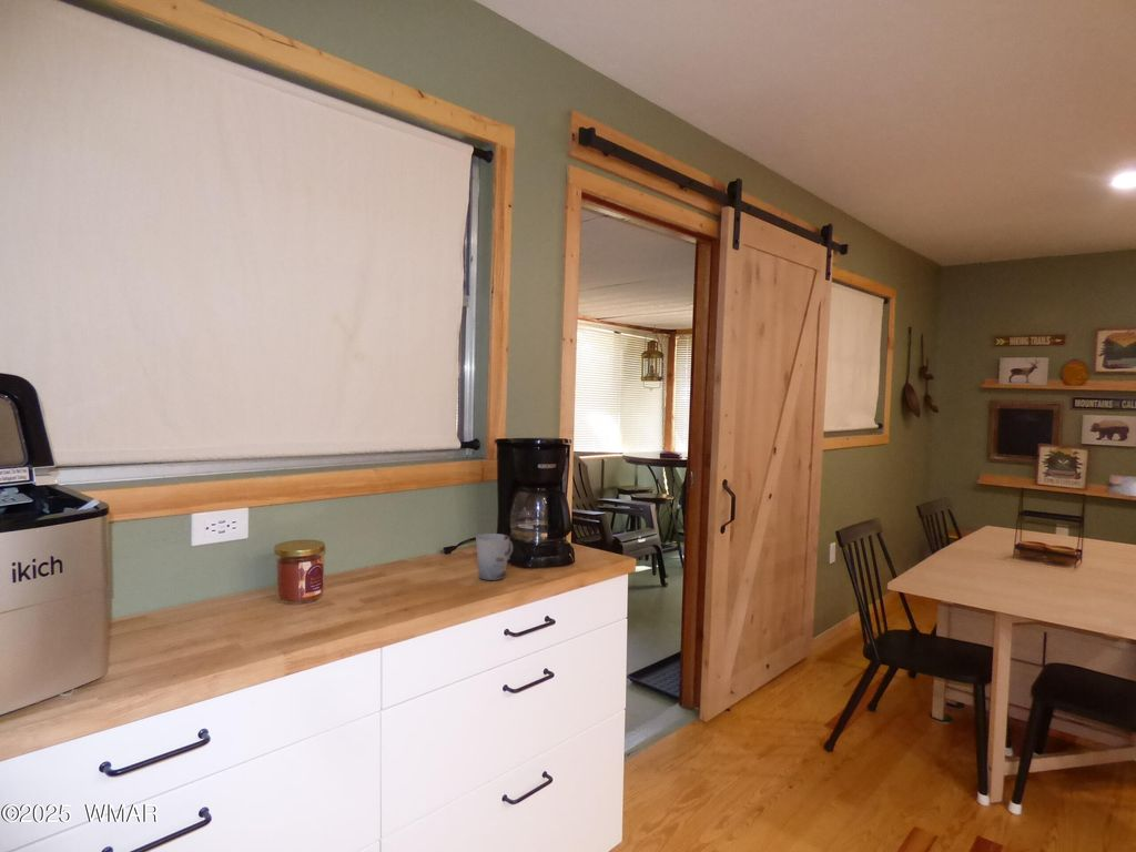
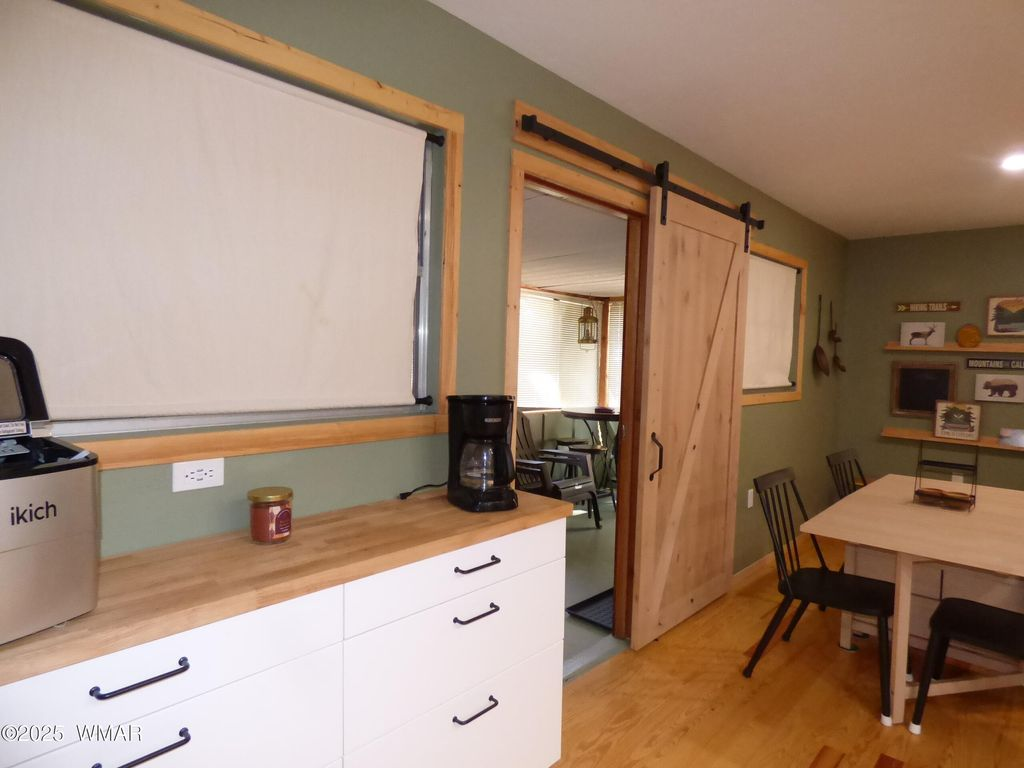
- cup (496, 555)
